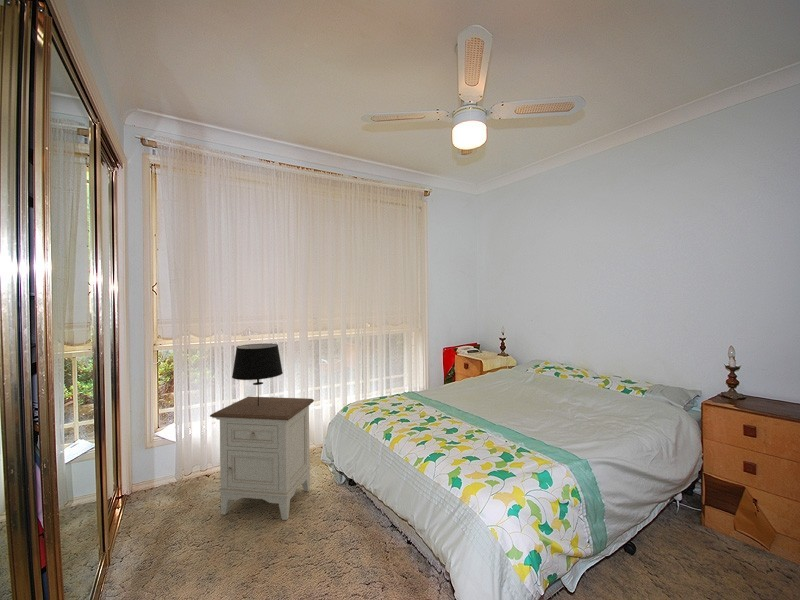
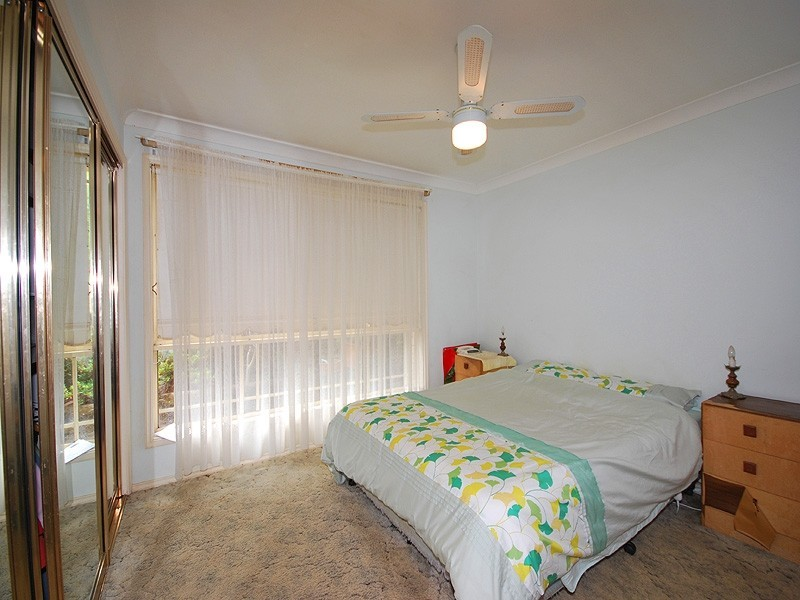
- nightstand (265, 454)
- table lamp (258, 375)
